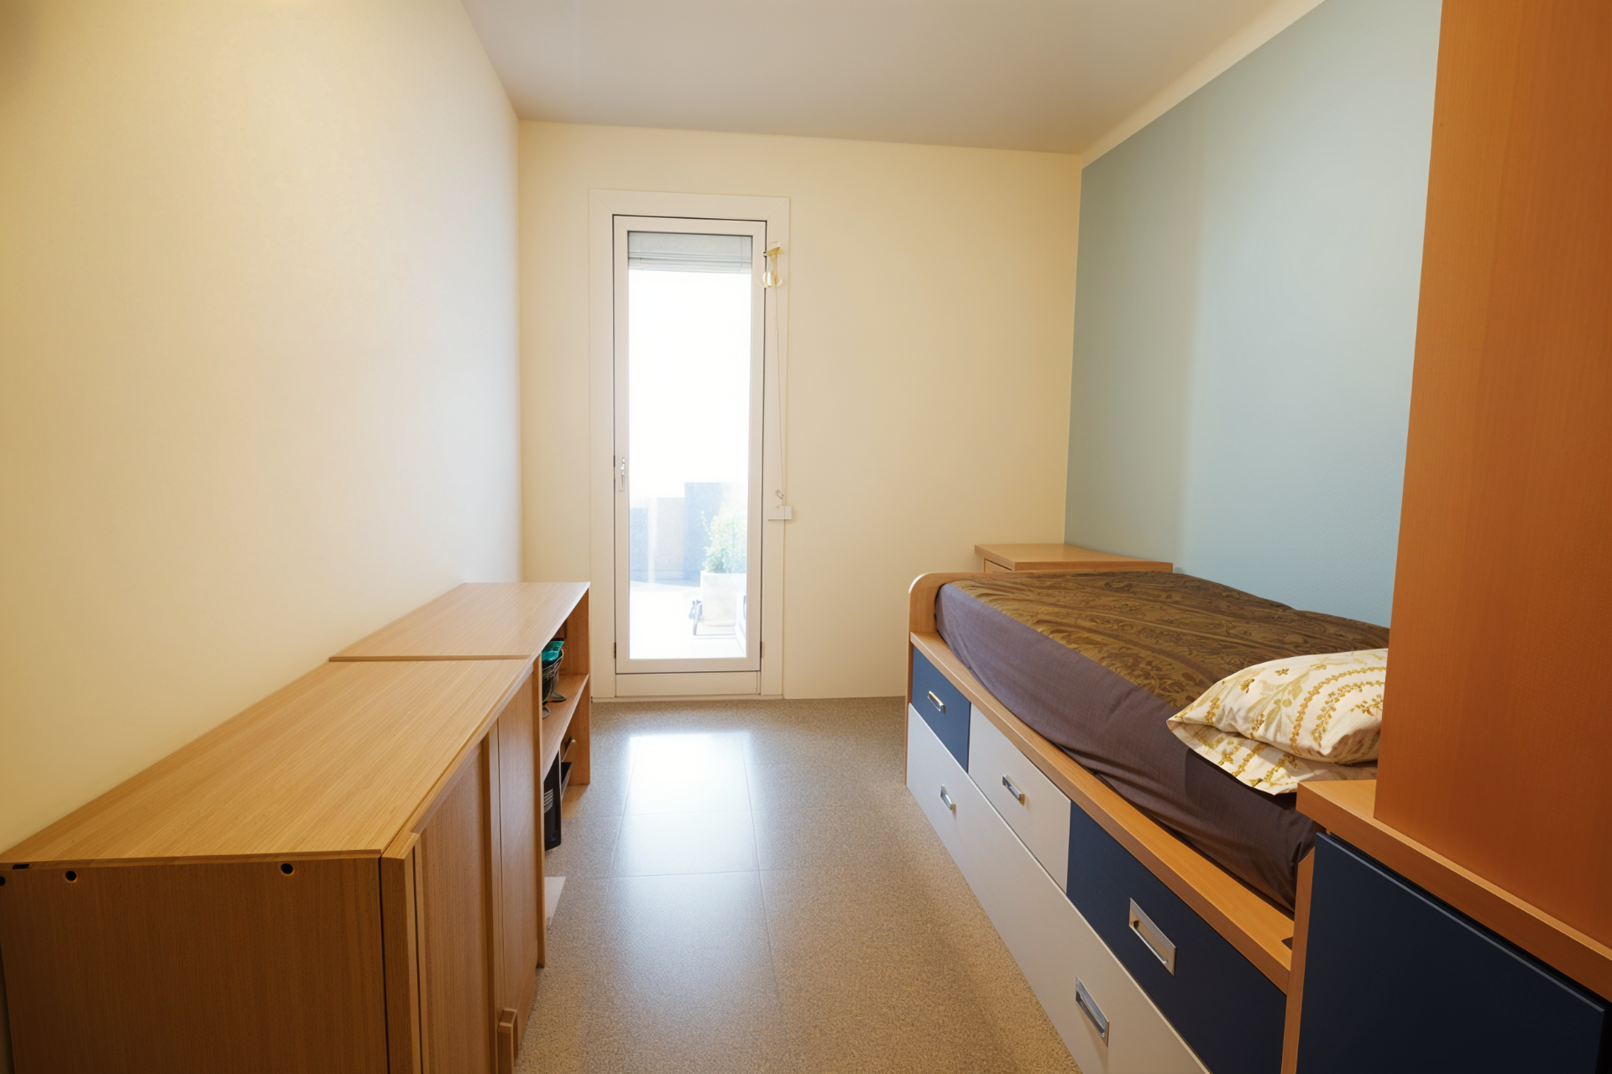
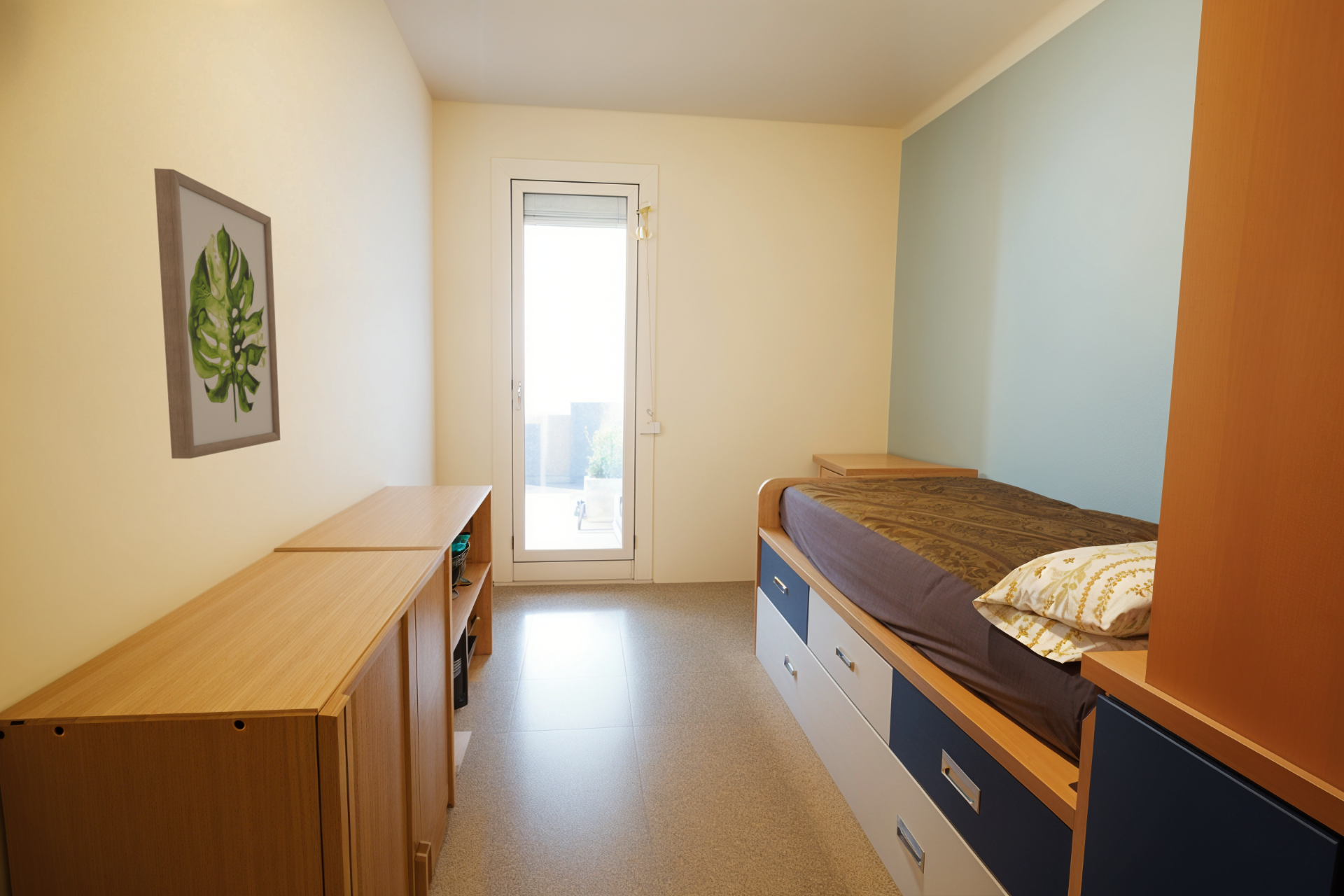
+ wall art (226, 324)
